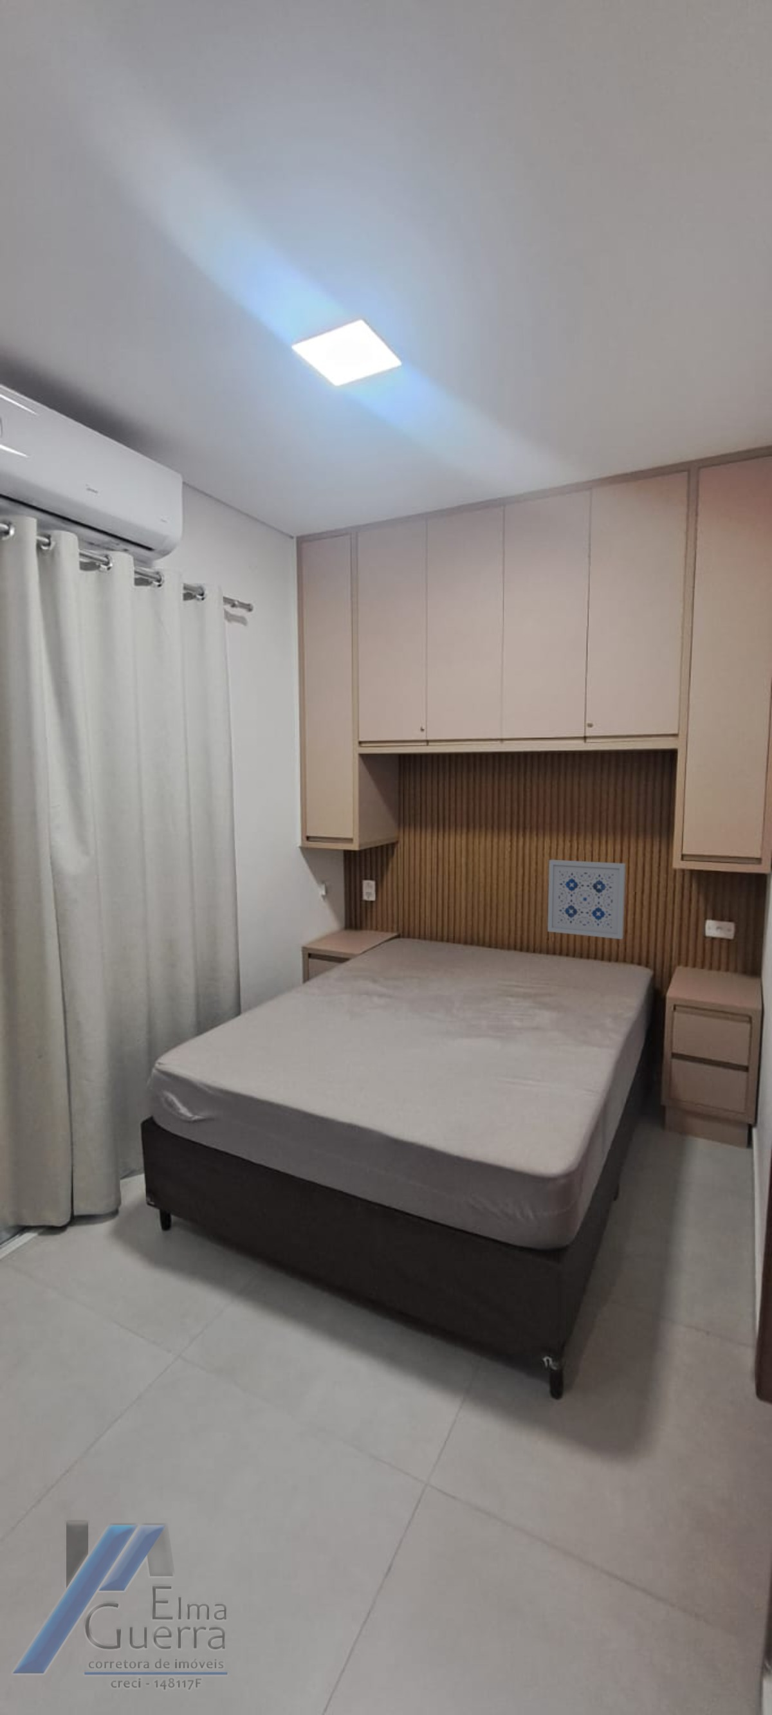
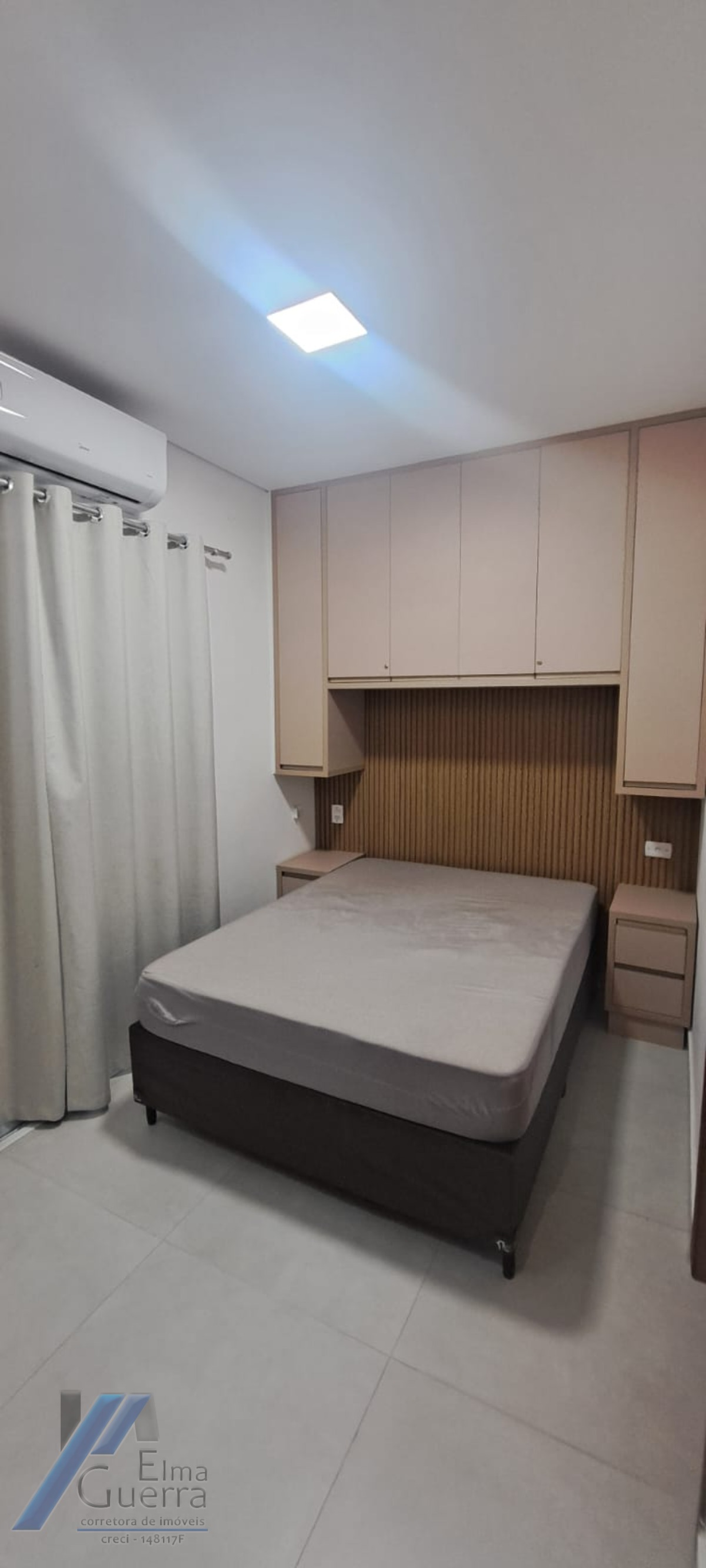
- wall art (585, 898)
